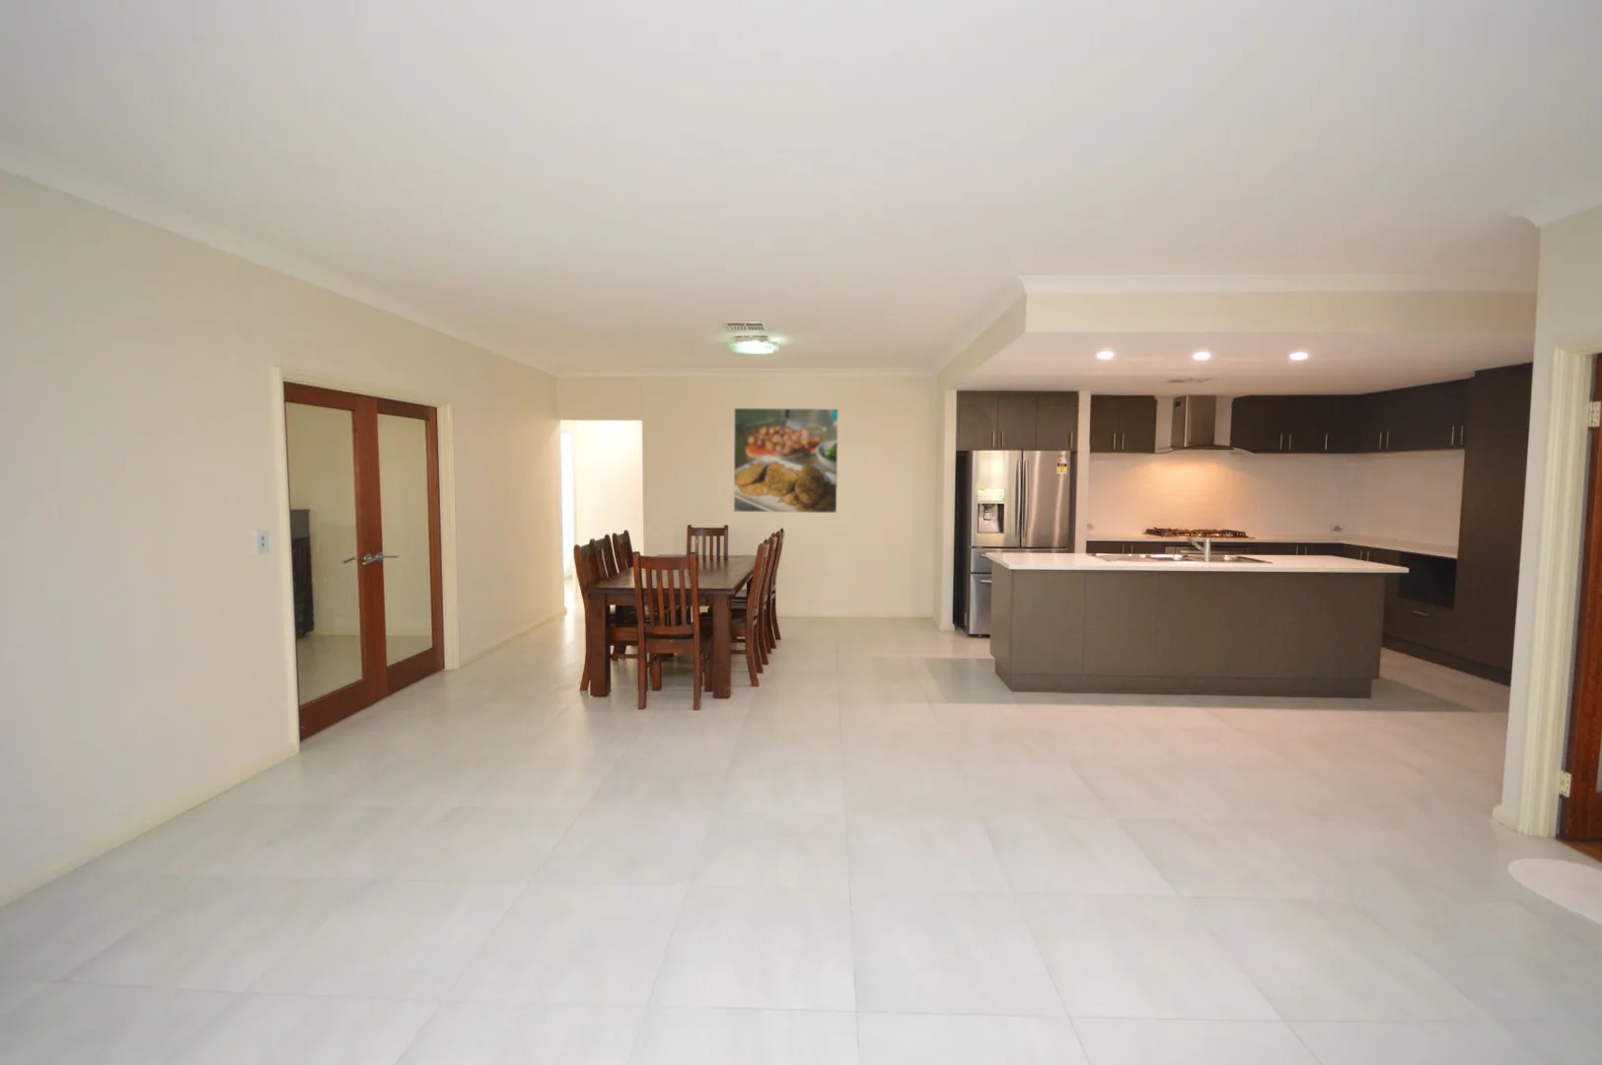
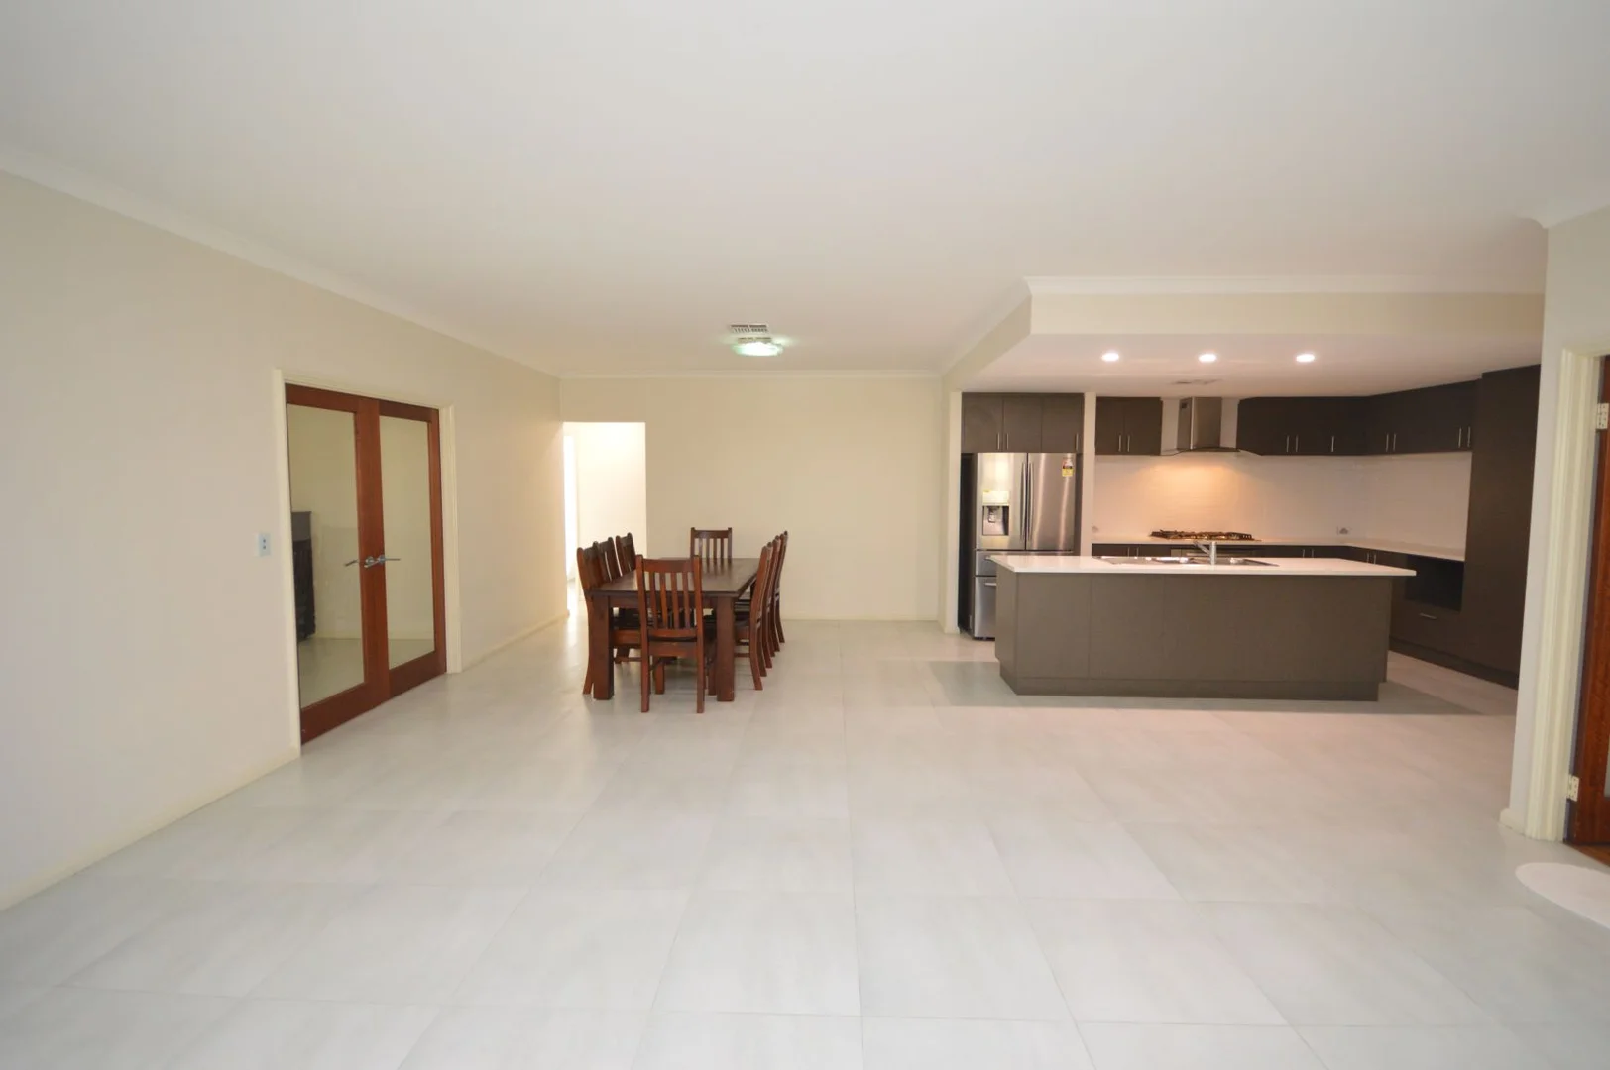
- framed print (786, 460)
